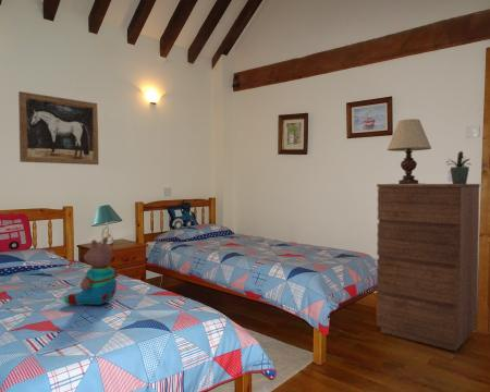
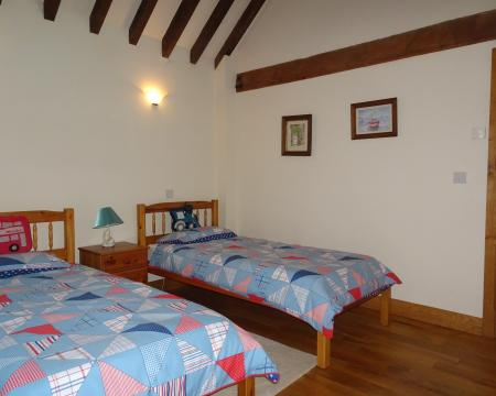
- table lamp (408, 151)
- dresser (427, 258)
- teddy bear (91, 270)
- potted plant (457, 167)
- wall art (61, 131)
